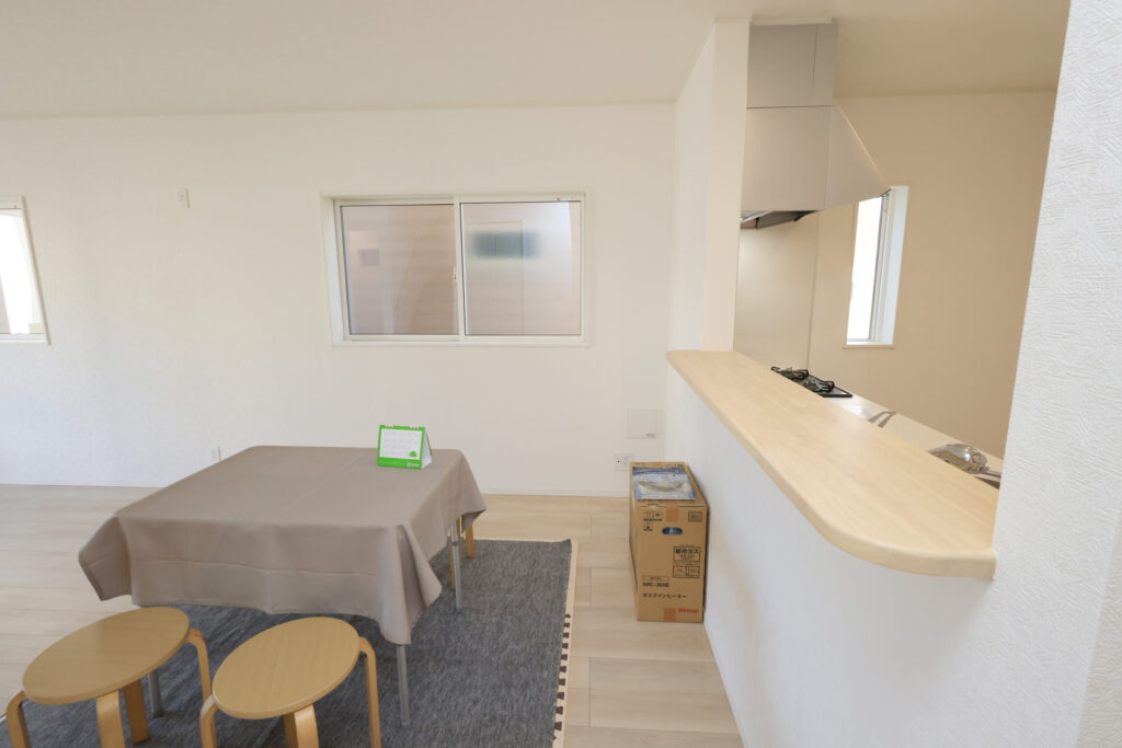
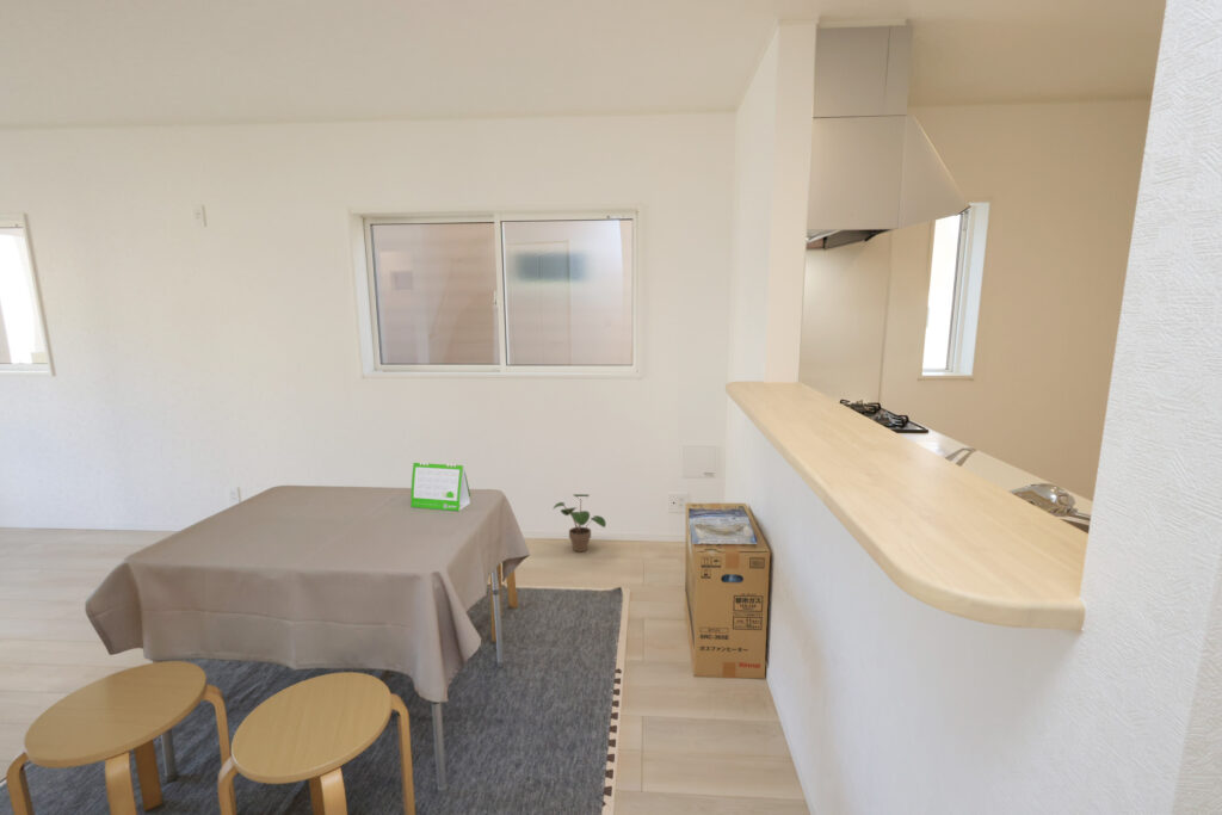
+ potted plant (579, 524)
